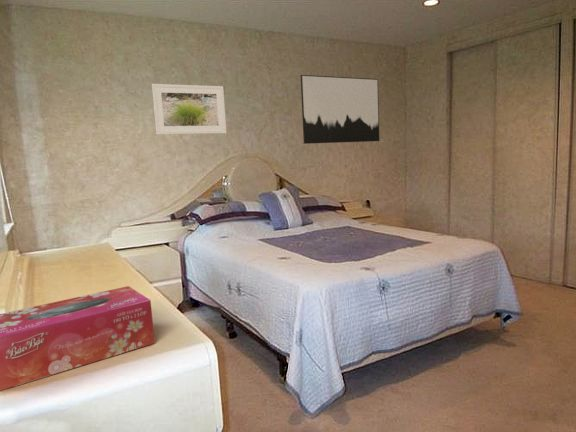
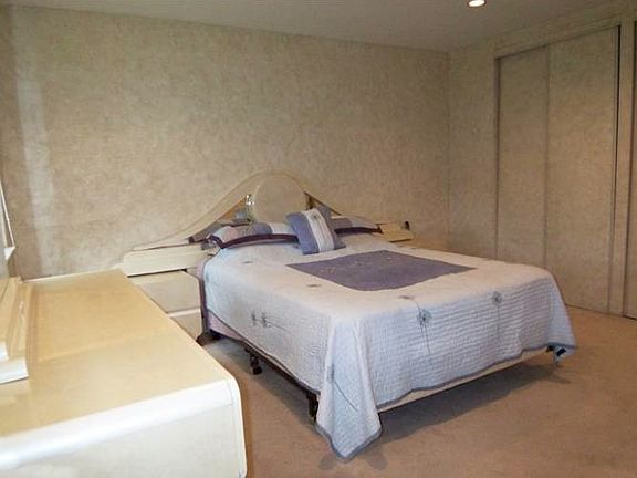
- wall art (342, 110)
- tissue box (73, 330)
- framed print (190, 109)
